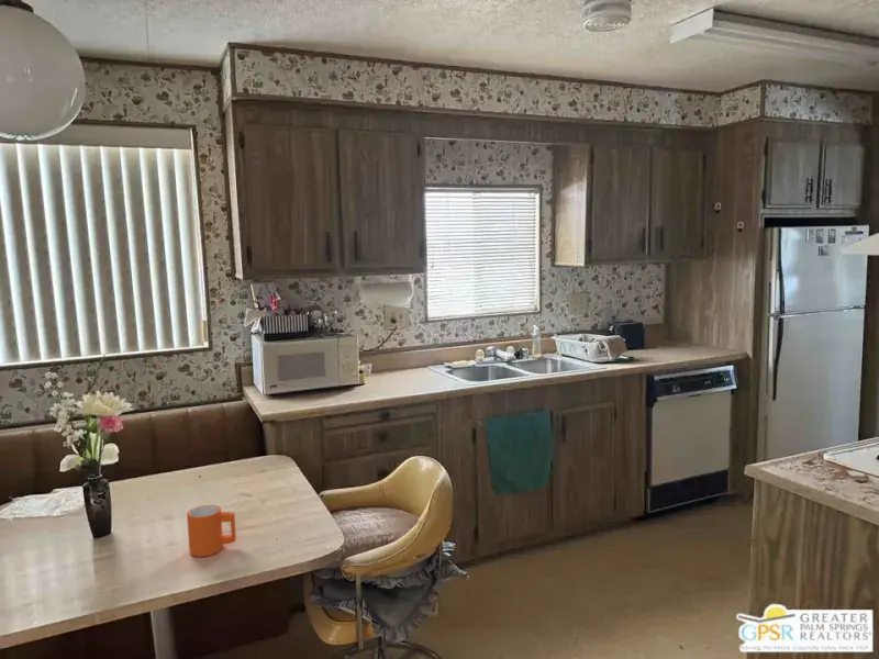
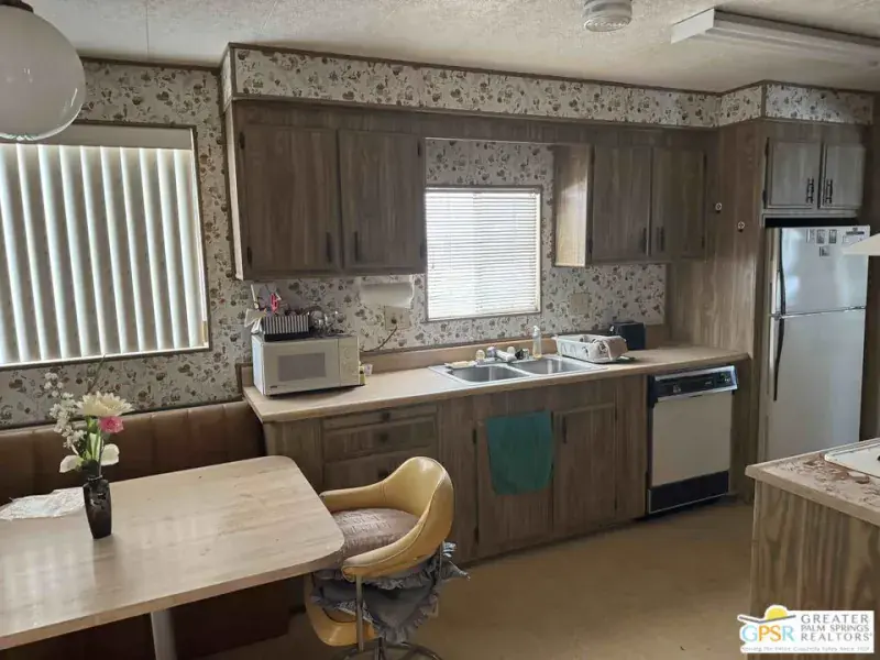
- mug (211, 528)
